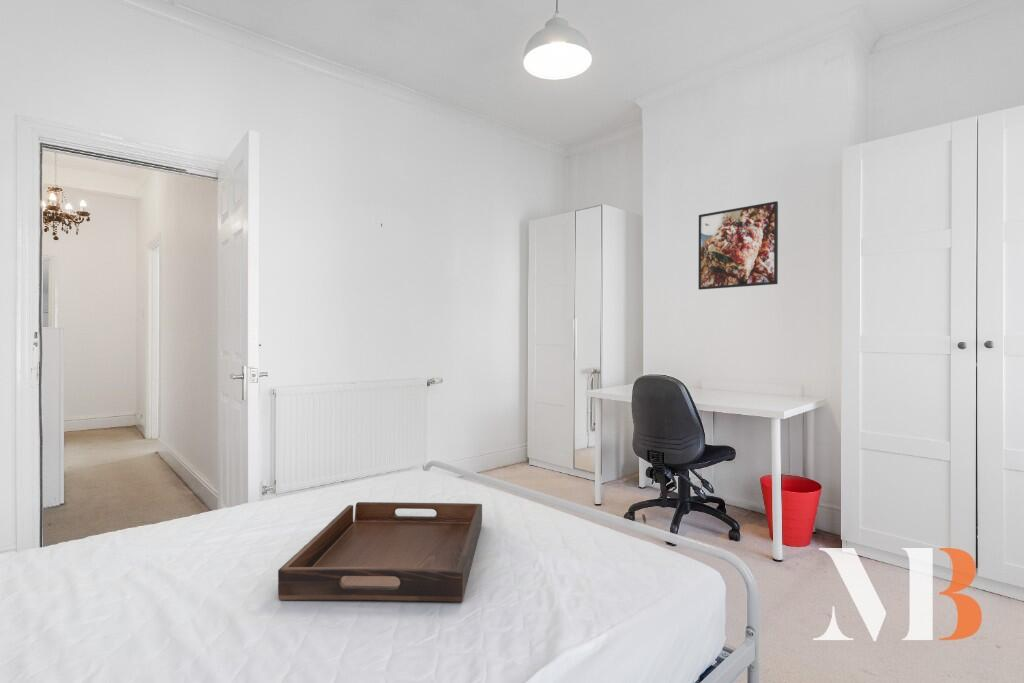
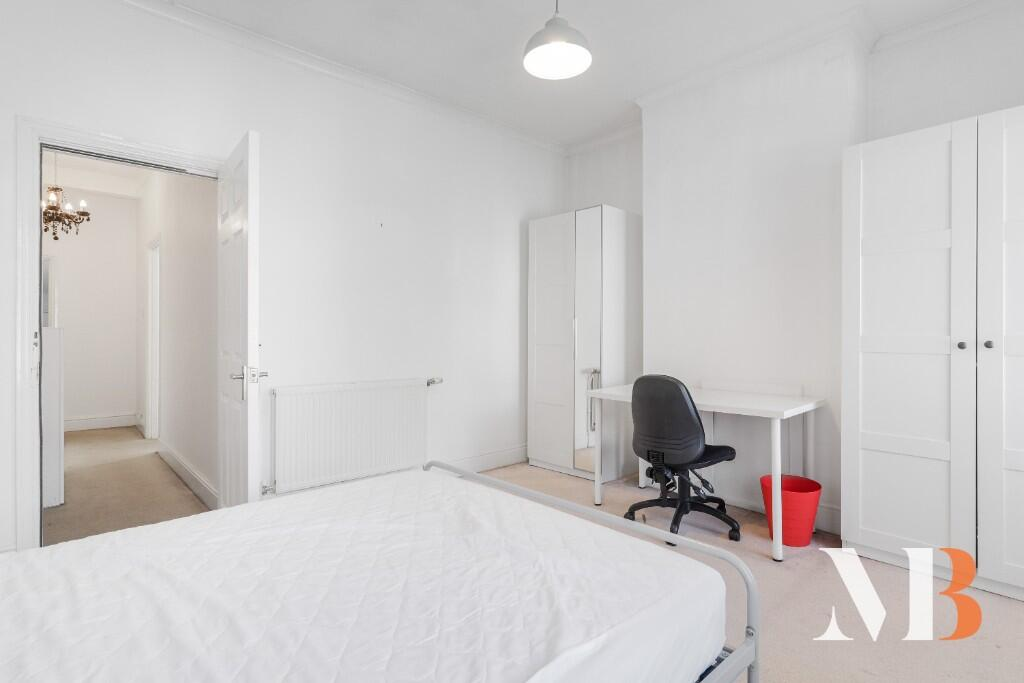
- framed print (736, 247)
- serving tray (397, 543)
